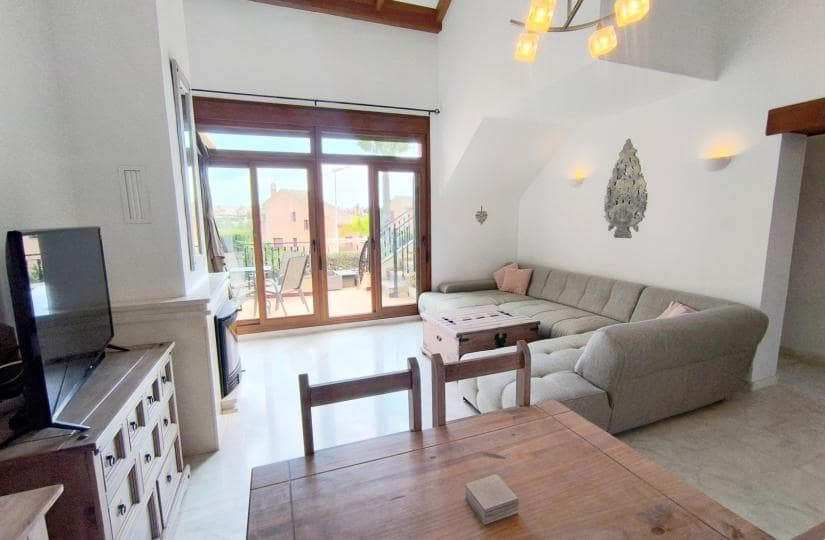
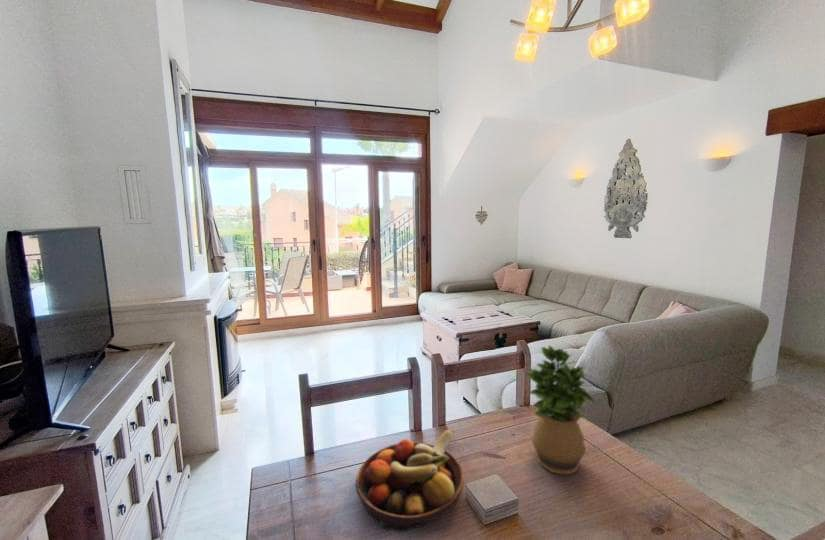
+ fruit bowl (410, 469)
+ potted plant (557, 408)
